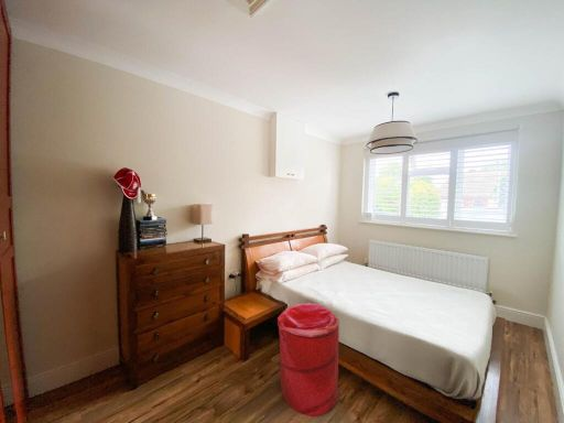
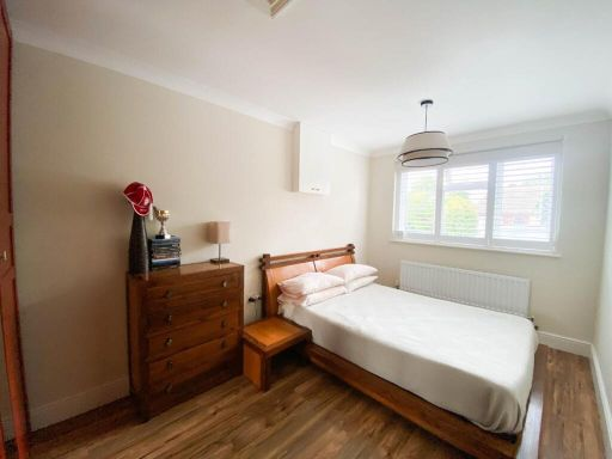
- laundry hamper (307, 352)
